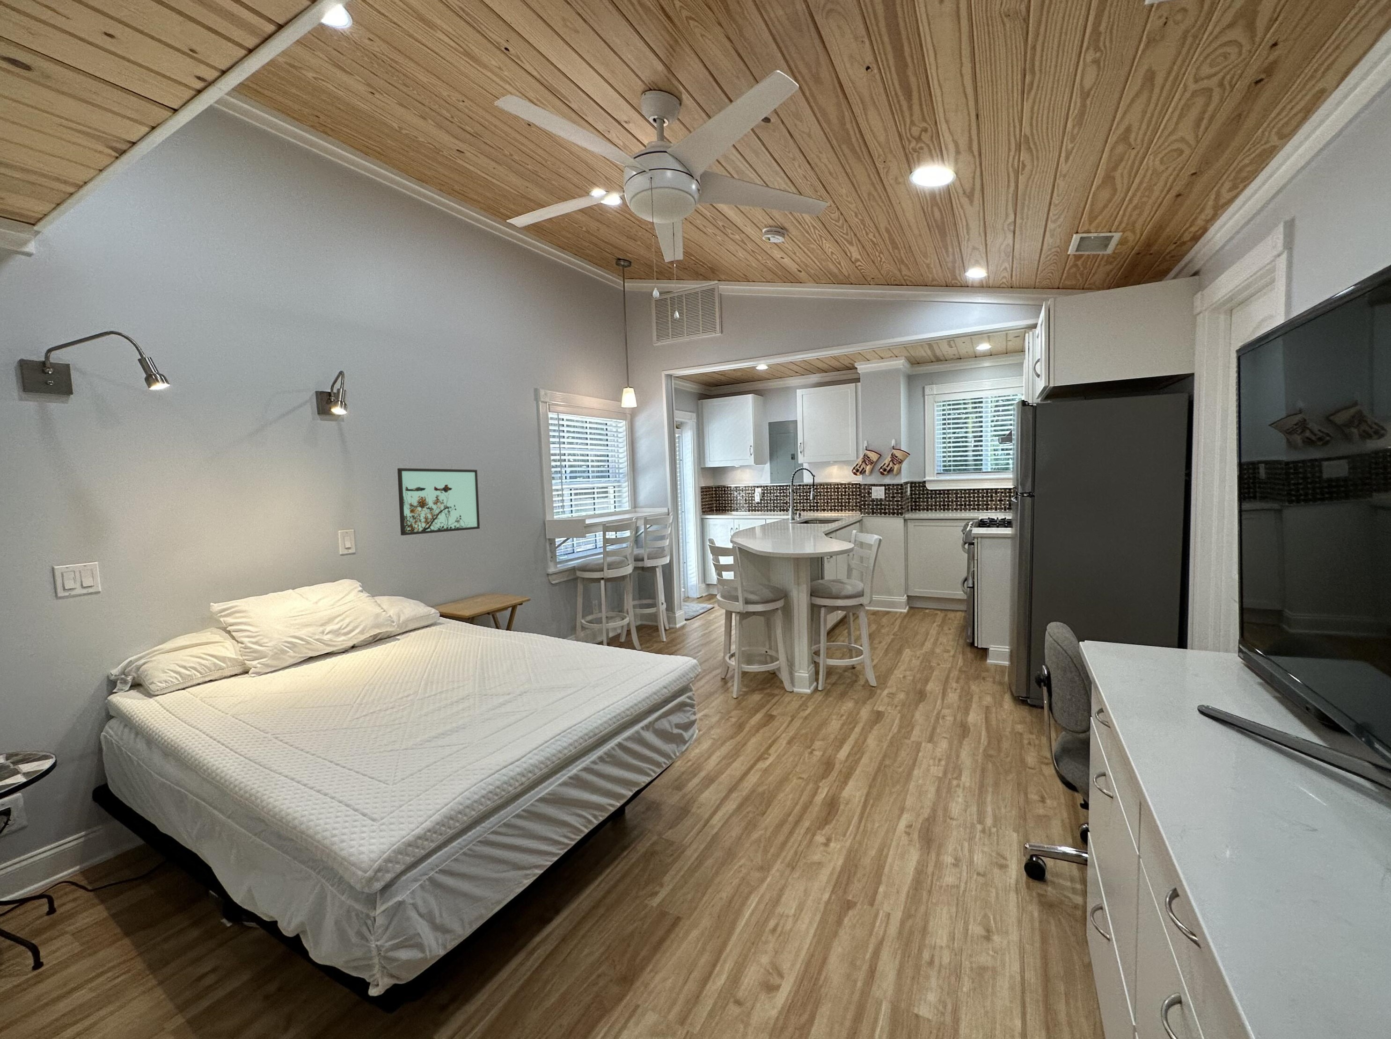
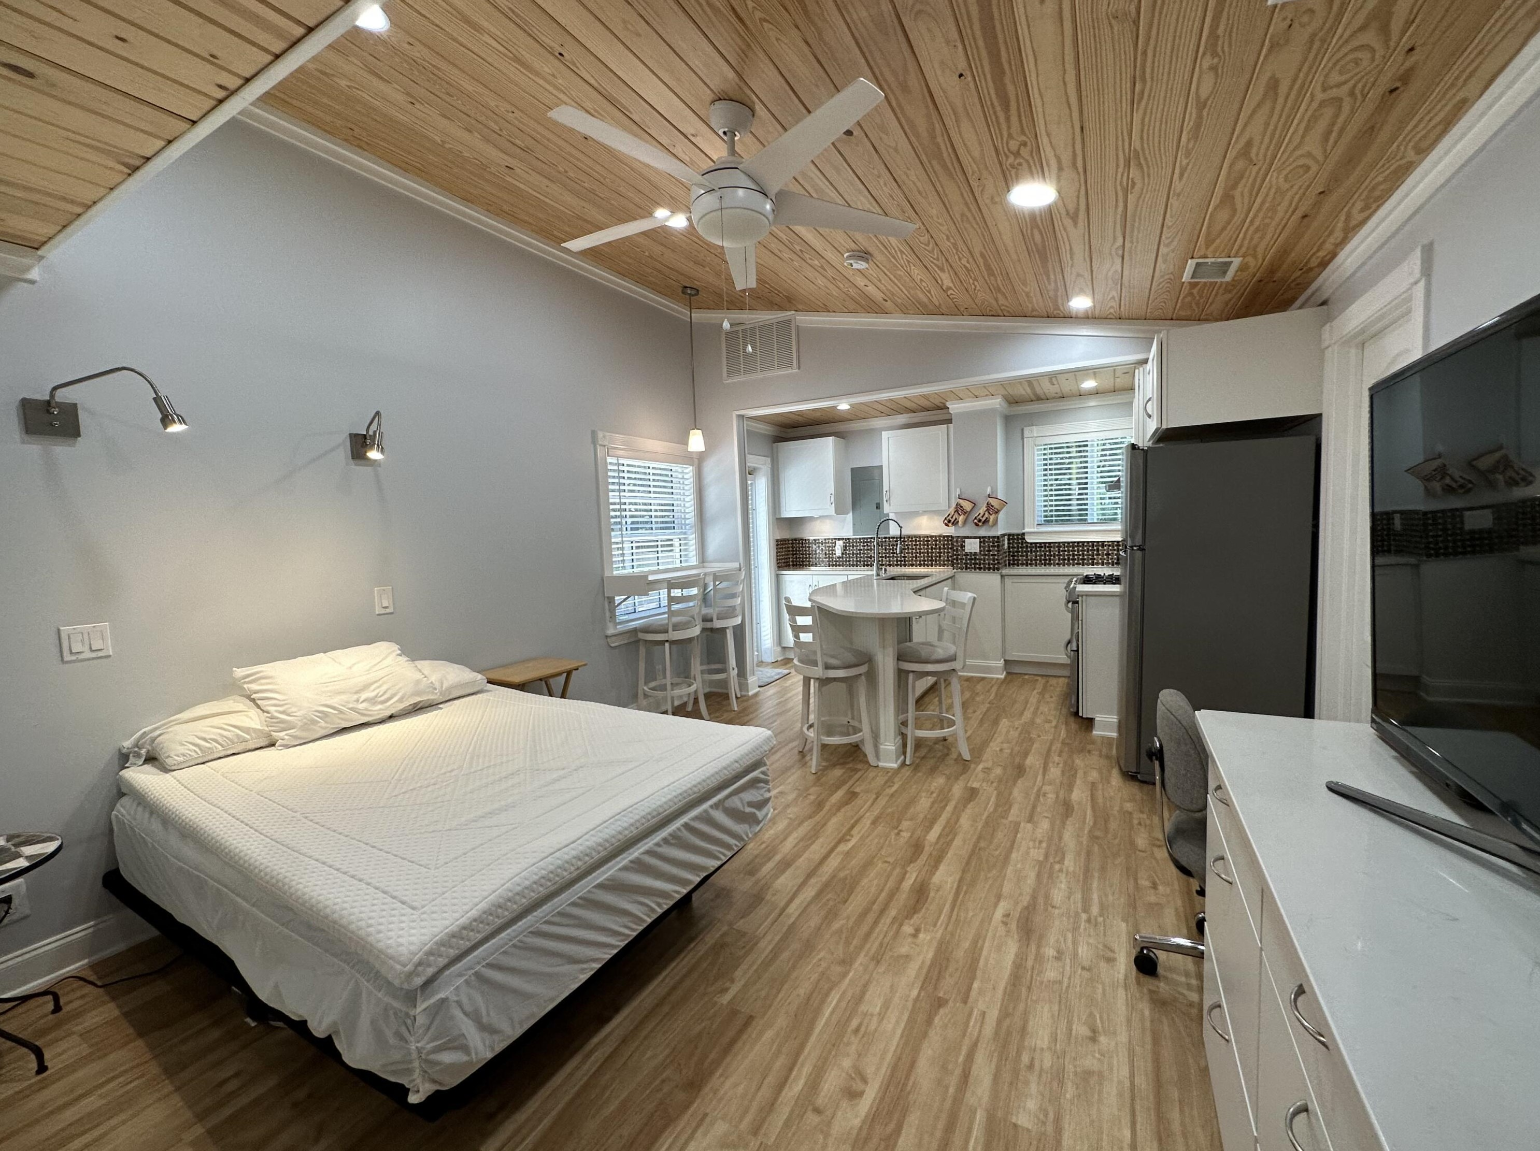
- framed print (441, 500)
